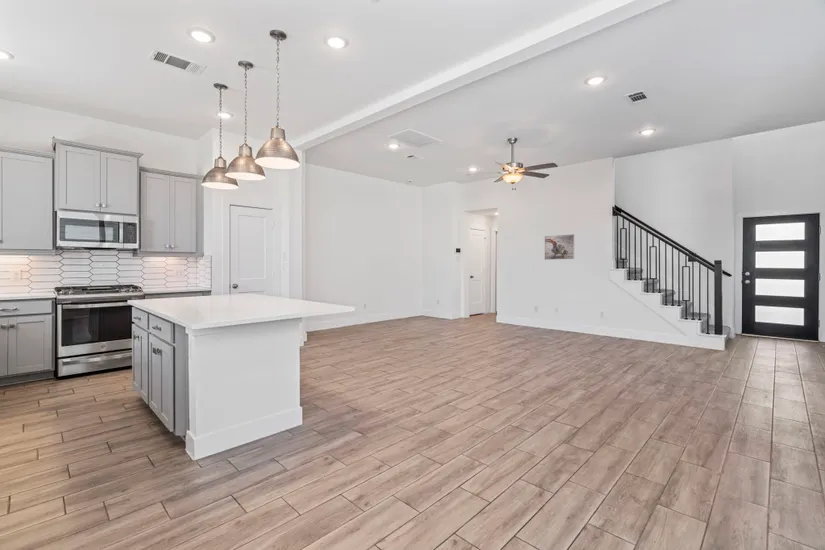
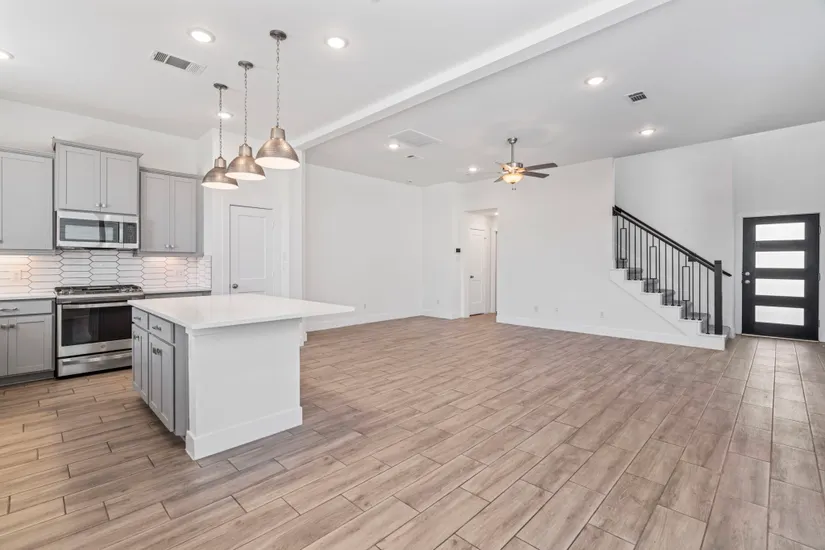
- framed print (559, 247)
